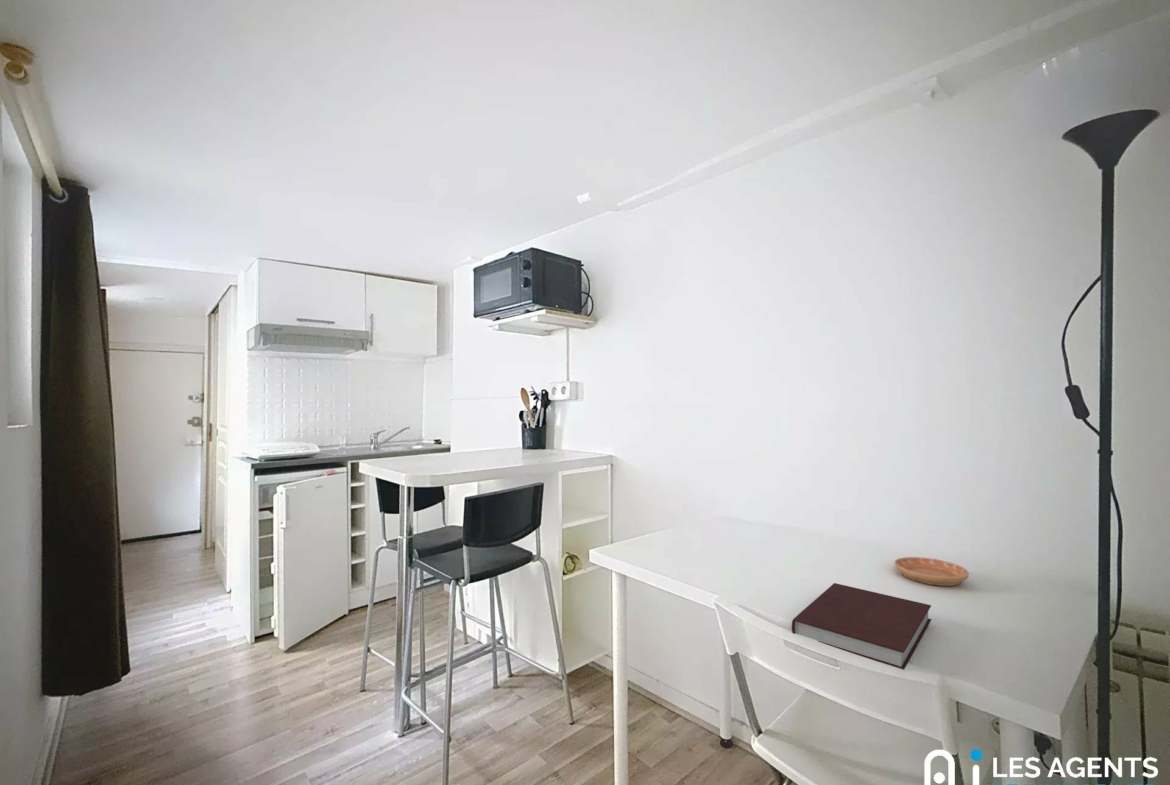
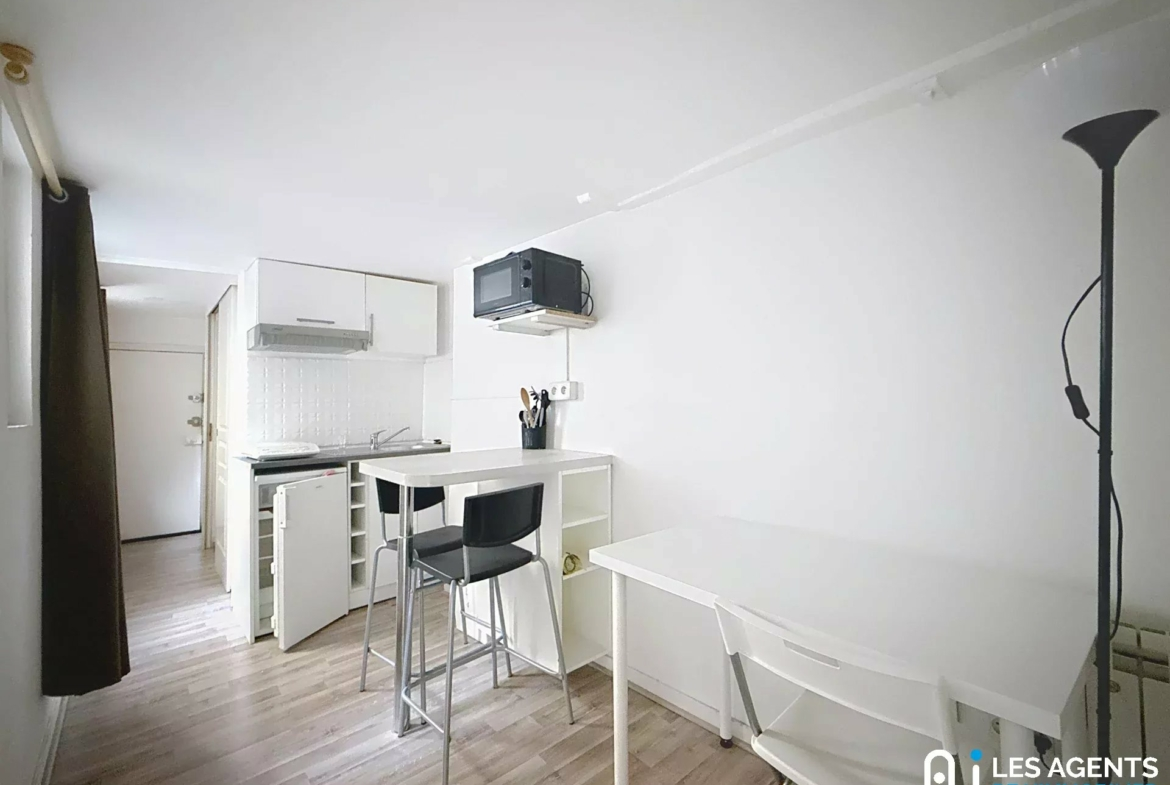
- saucer (930, 571)
- notebook (863, 619)
